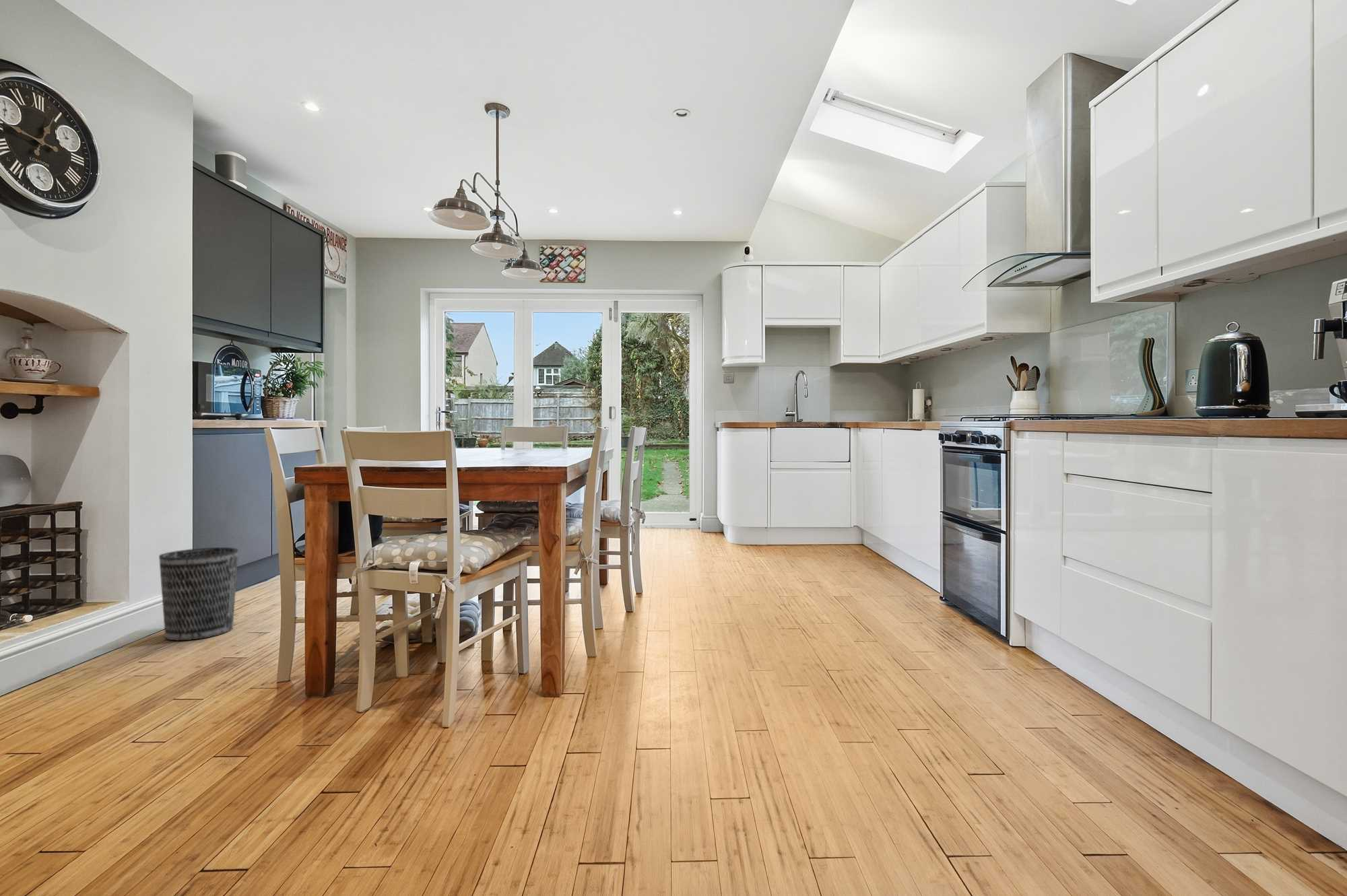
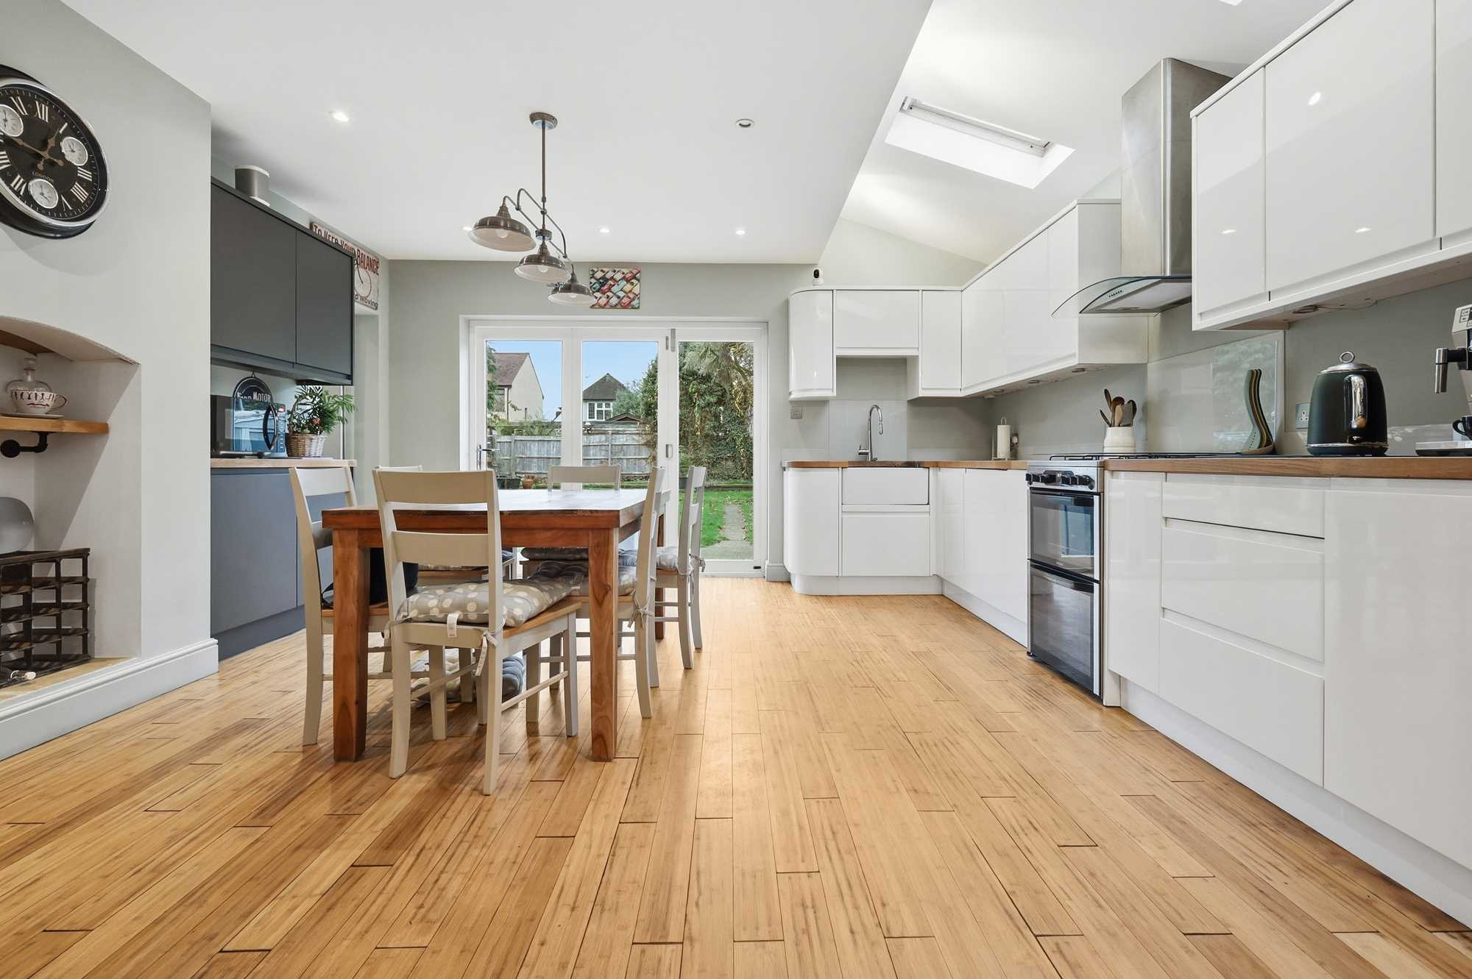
- wastebasket (199, 592)
